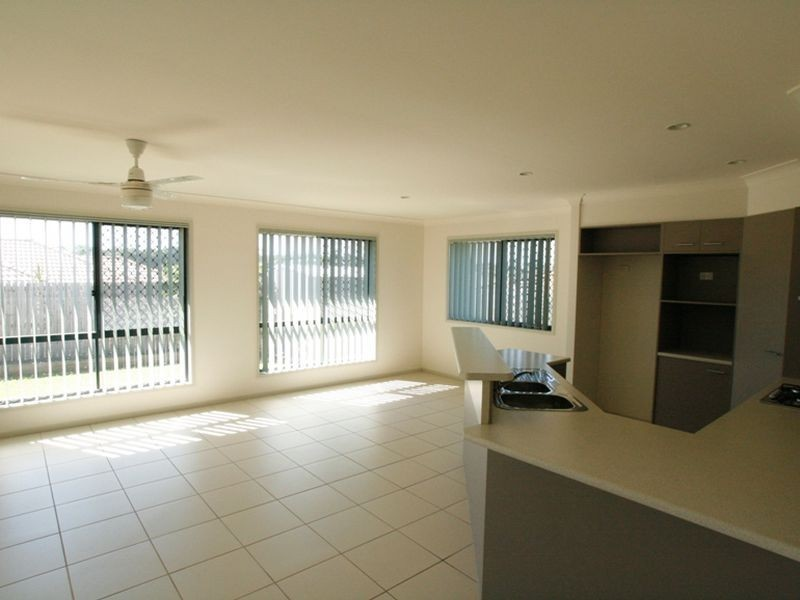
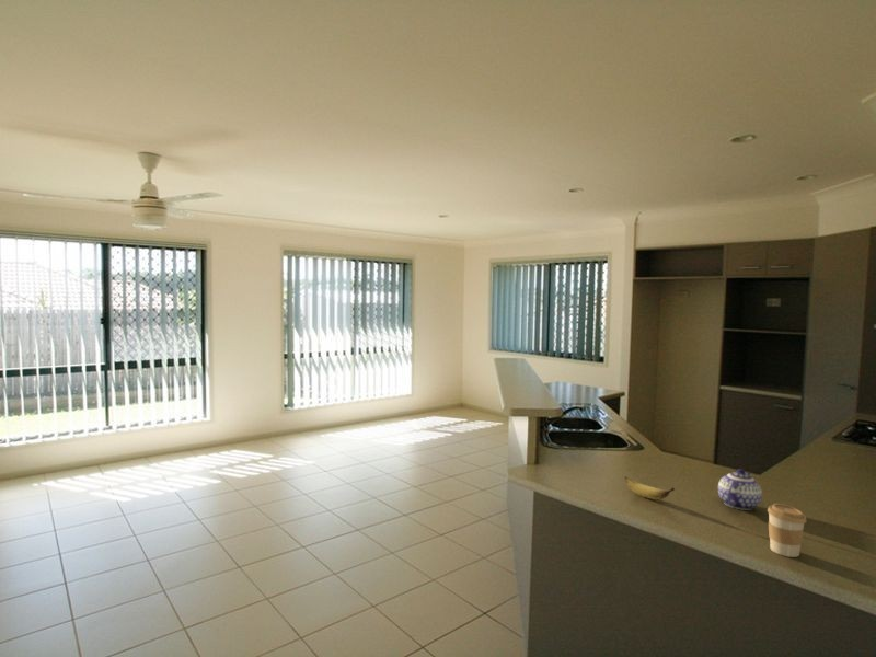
+ teapot (739, 486)
+ banana (647, 488)
+ coffee cup (785, 529)
